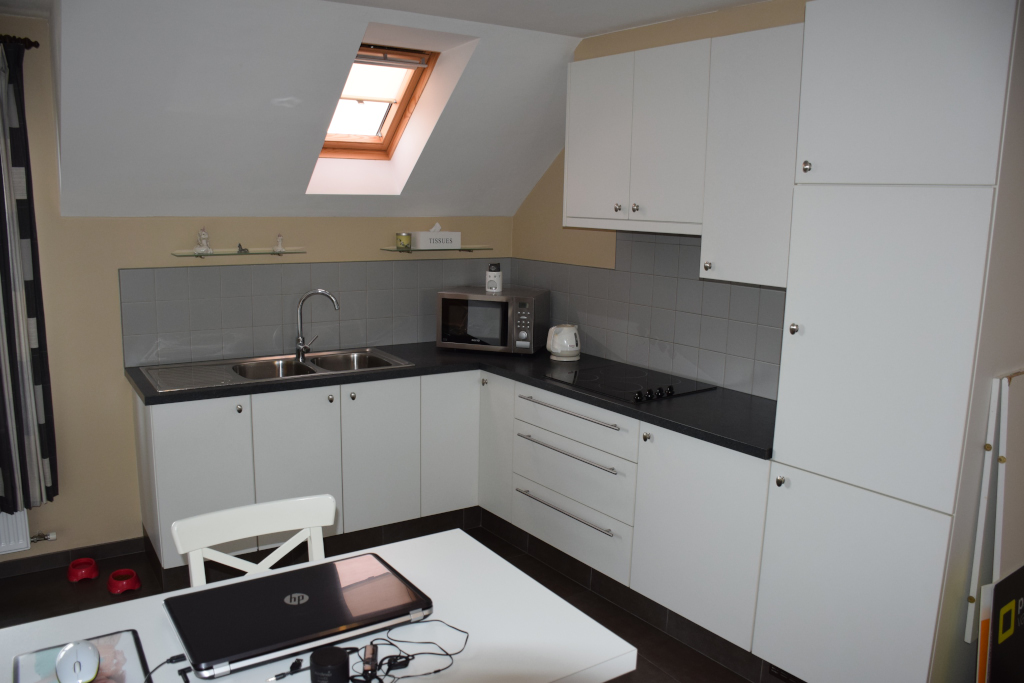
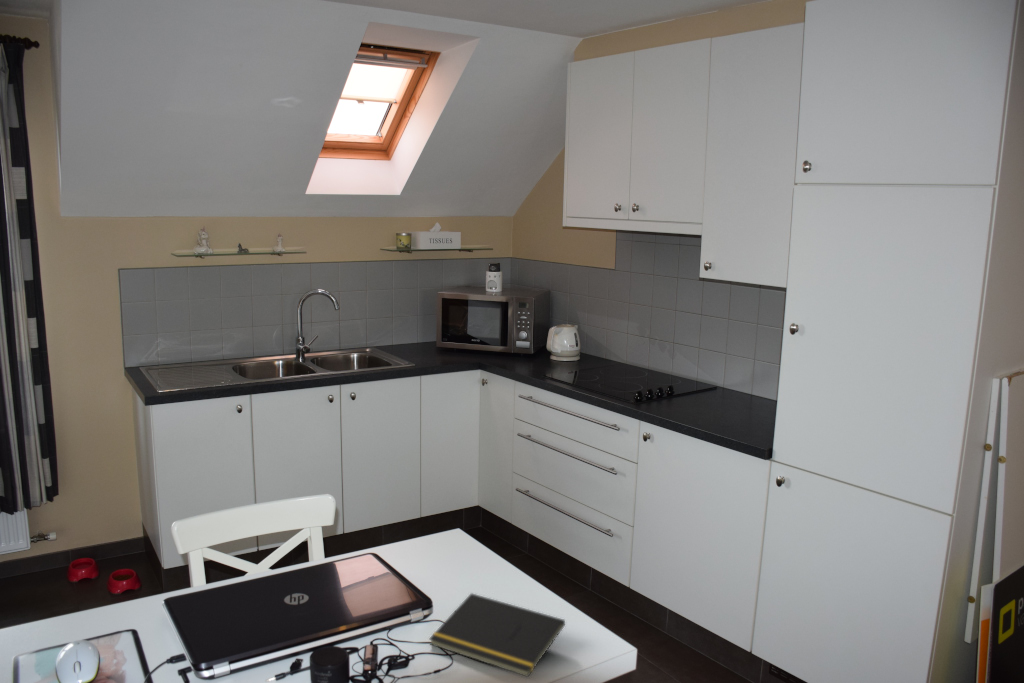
+ notepad (497, 632)
